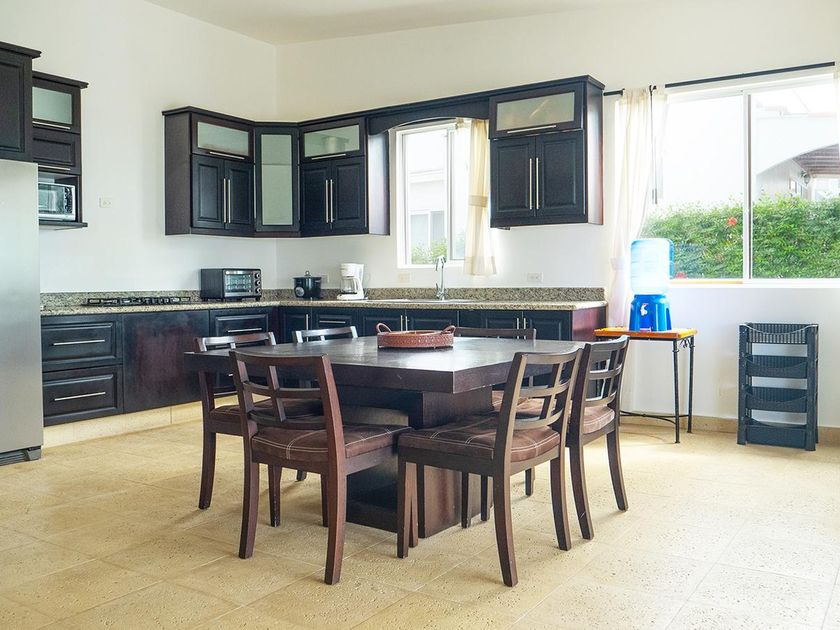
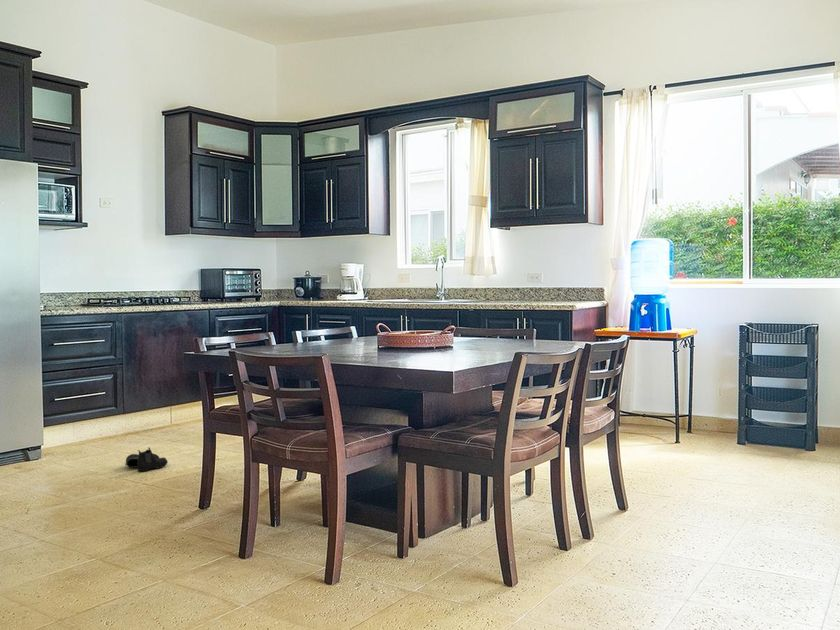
+ boots (143, 456)
